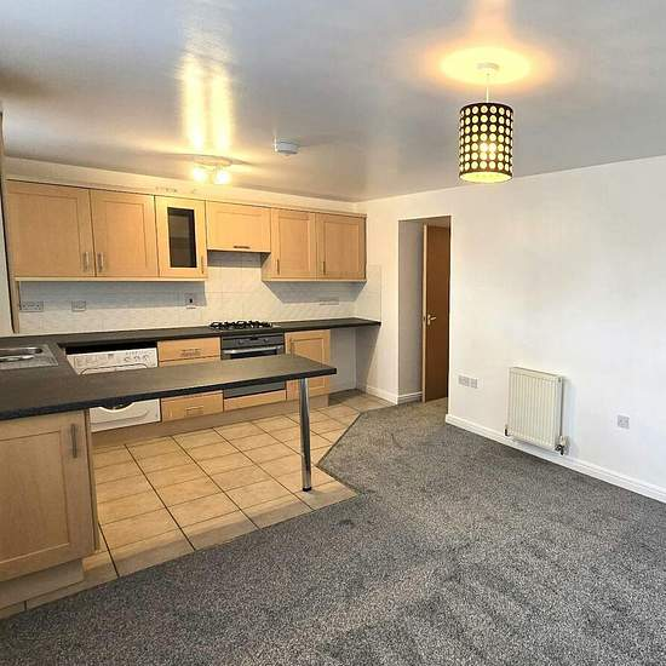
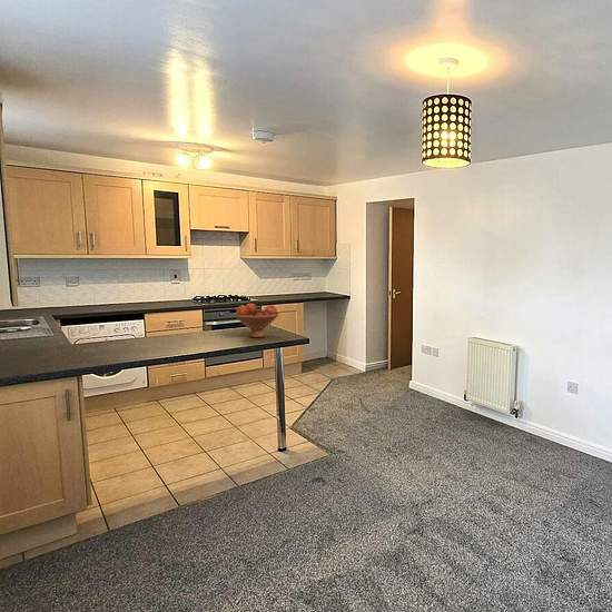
+ fruit bowl (257, 320)
